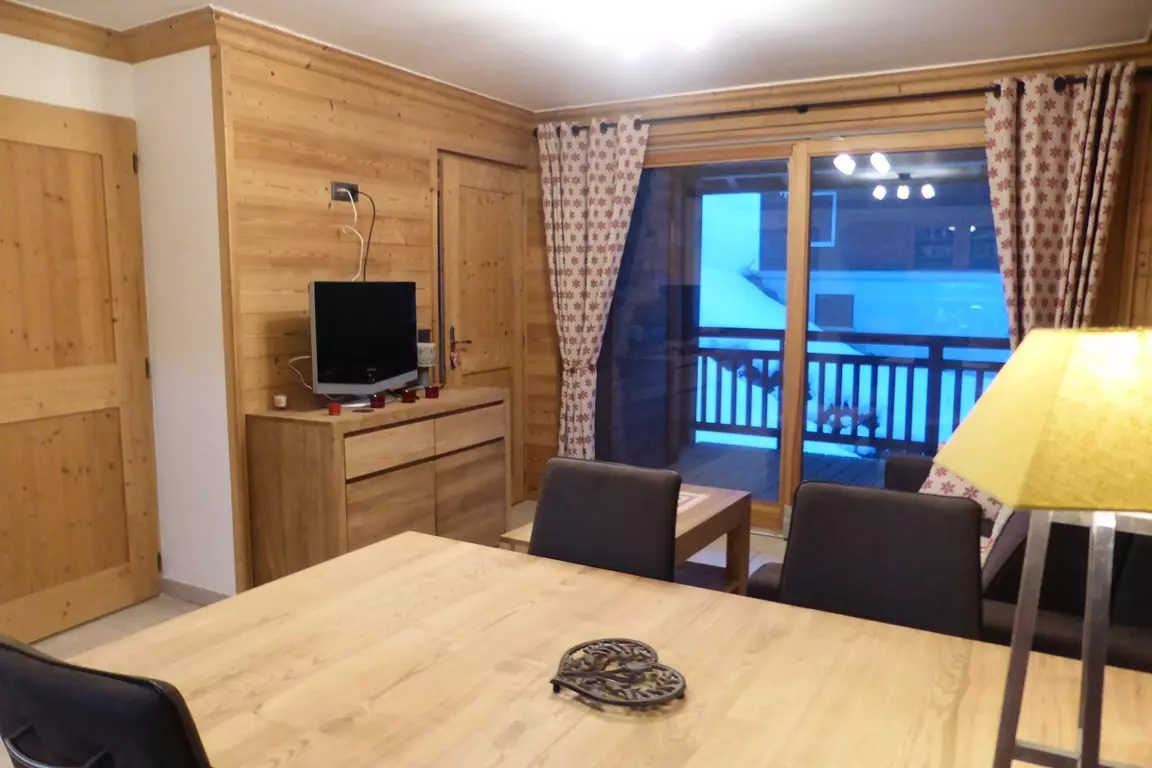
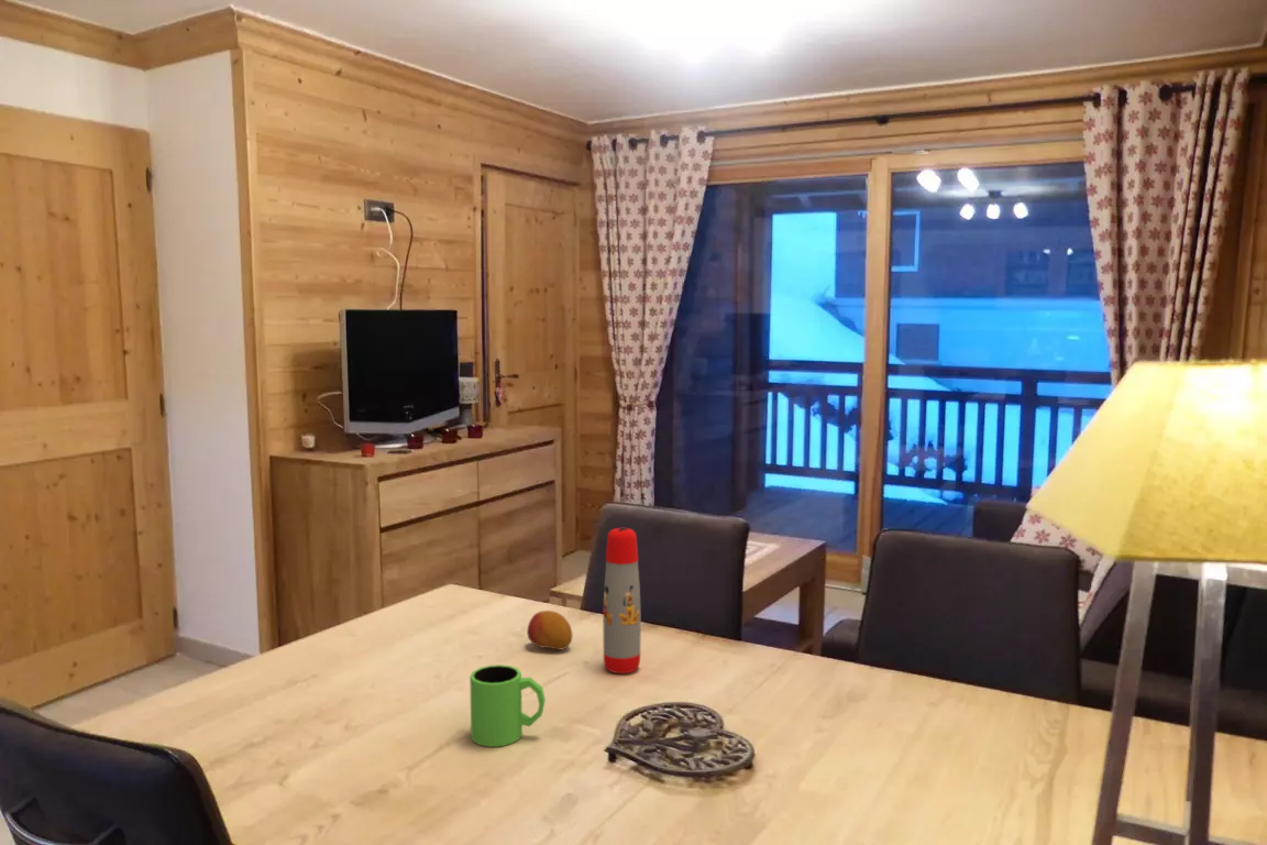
+ fruit (550, 628)
+ water bottle (621, 599)
+ mug (508, 704)
